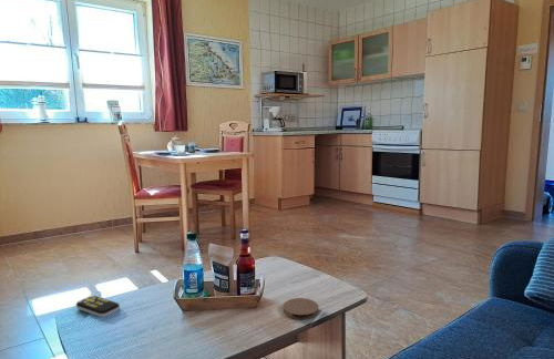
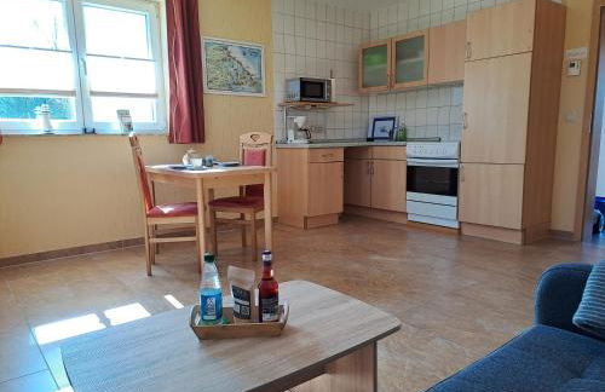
- remote control (98, 305)
- coaster (300, 308)
